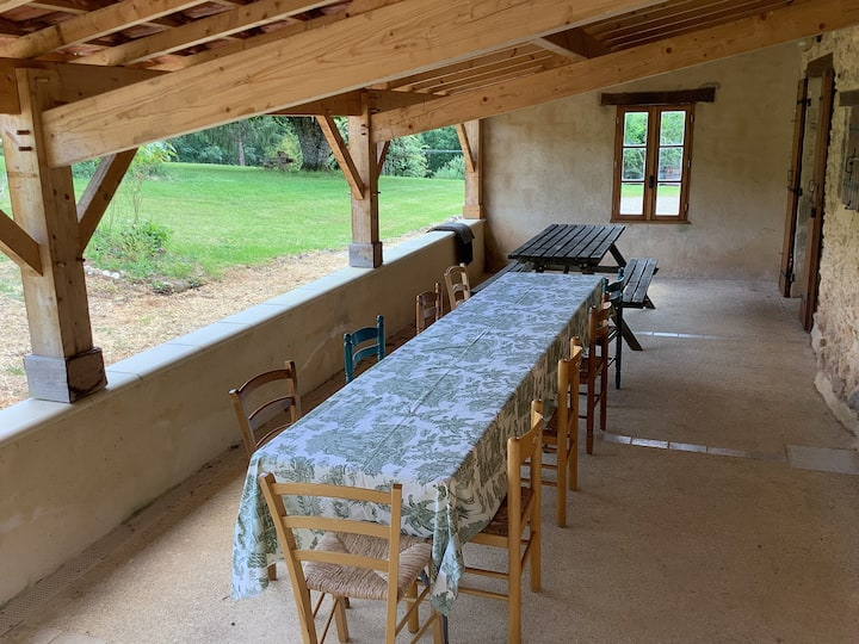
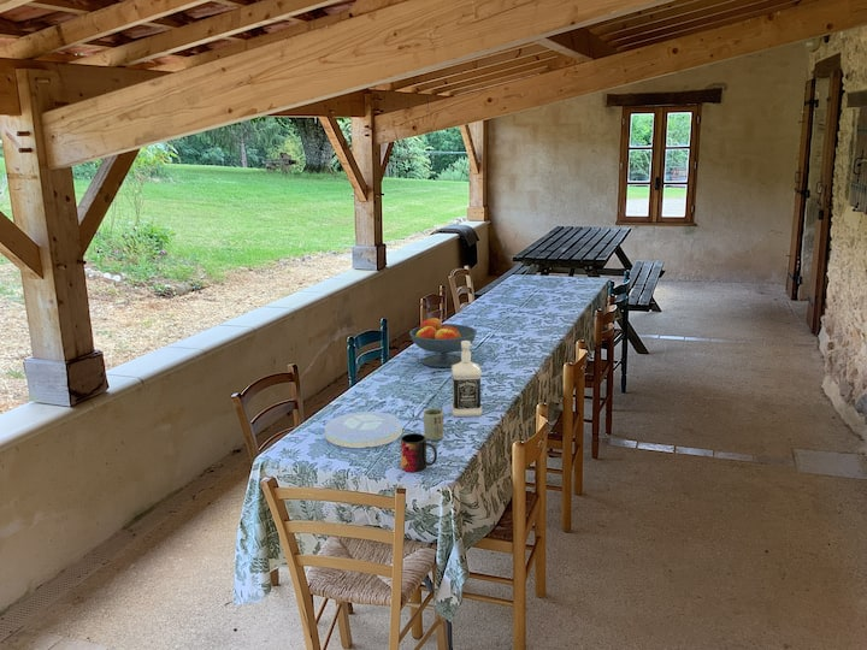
+ bottle (466, 377)
+ mug (419, 453)
+ plate (364, 426)
+ cup (434, 424)
+ fruit bowl (443, 341)
